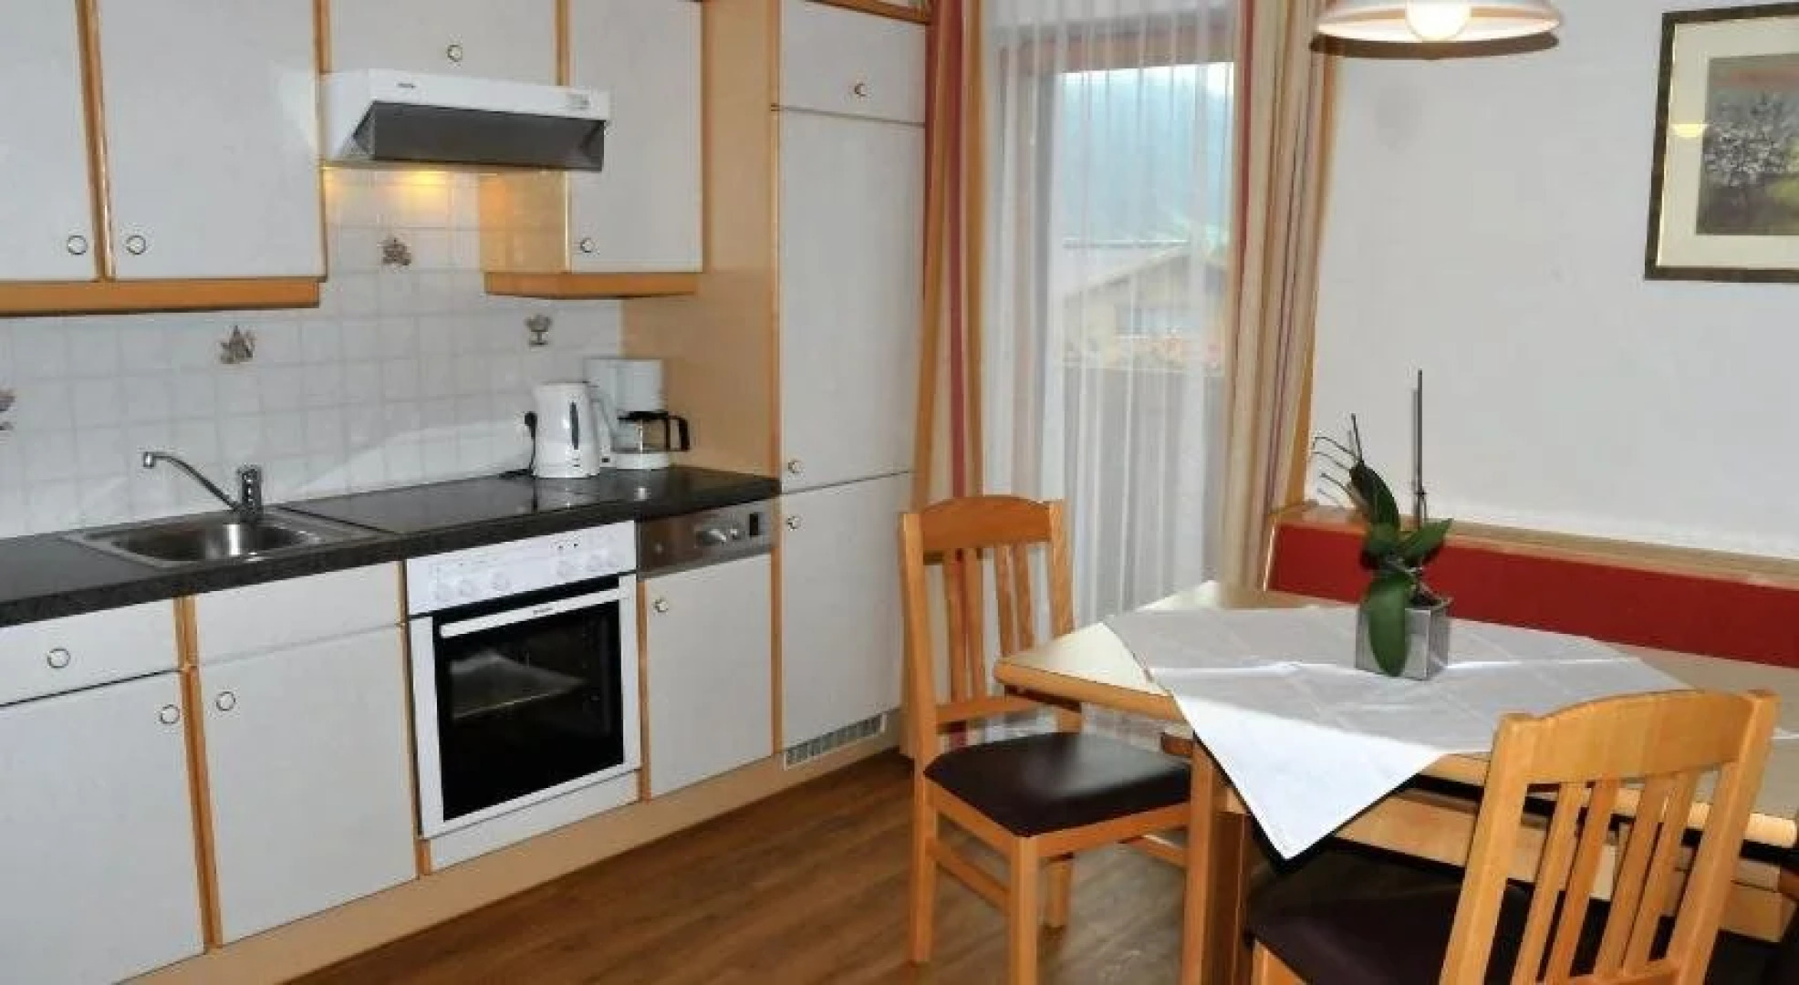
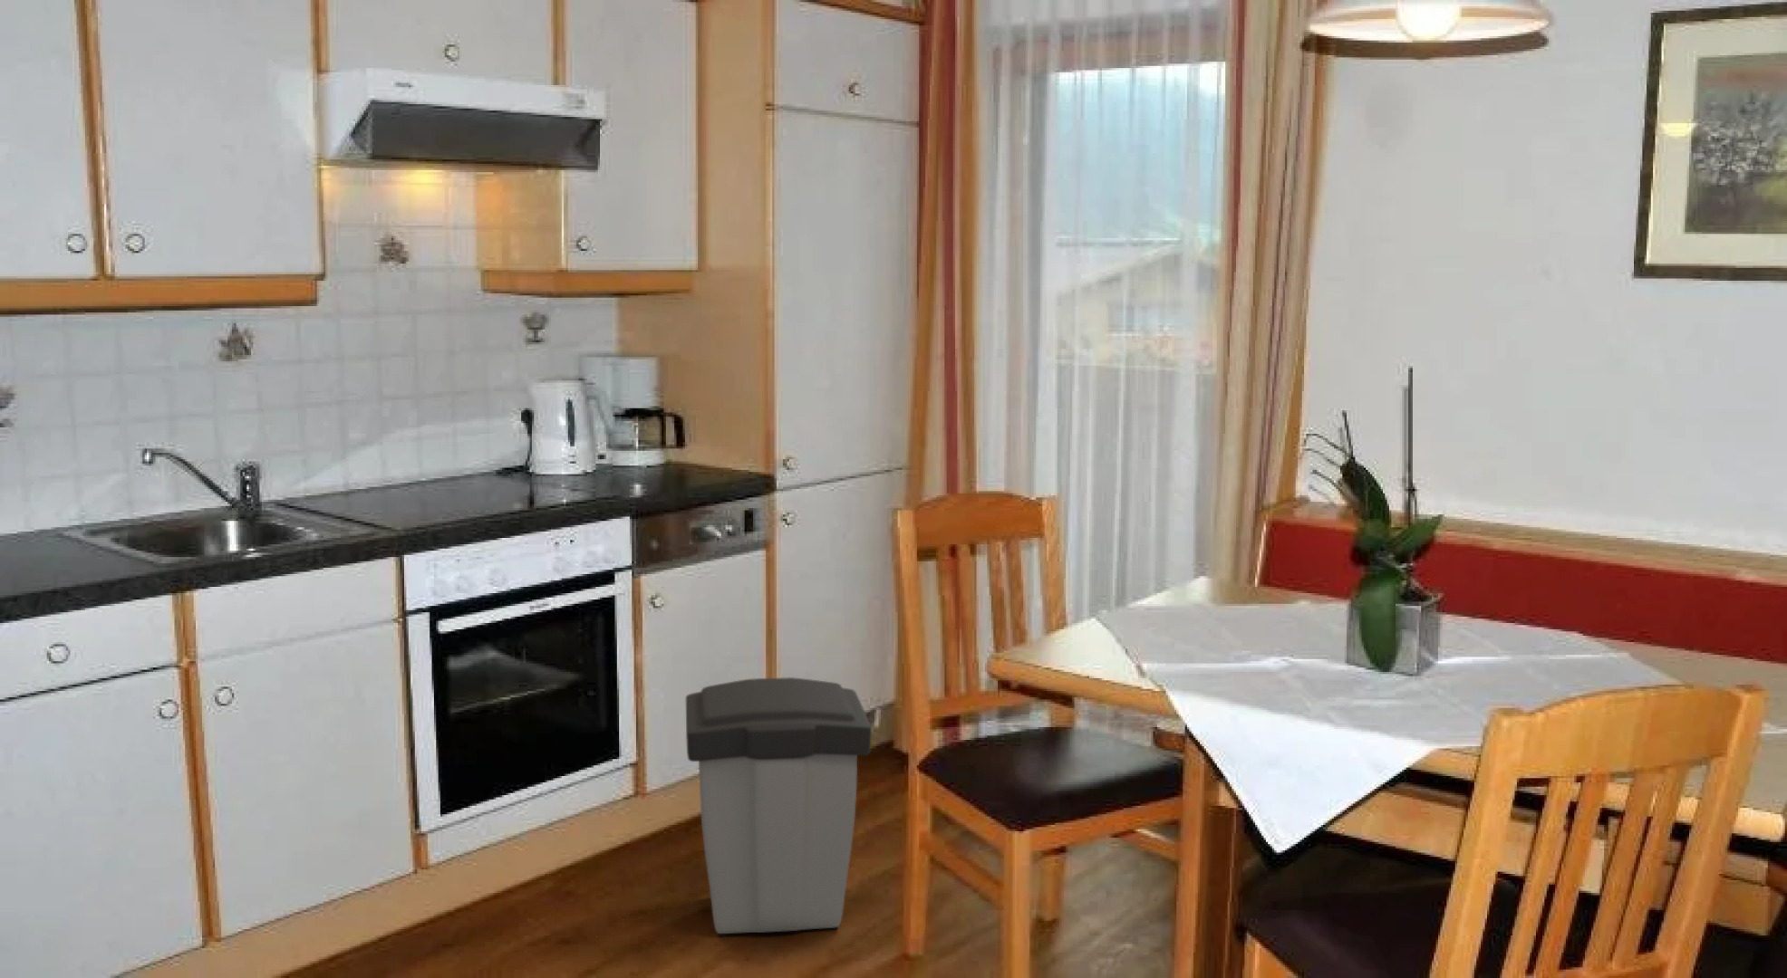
+ trash can (776, 805)
